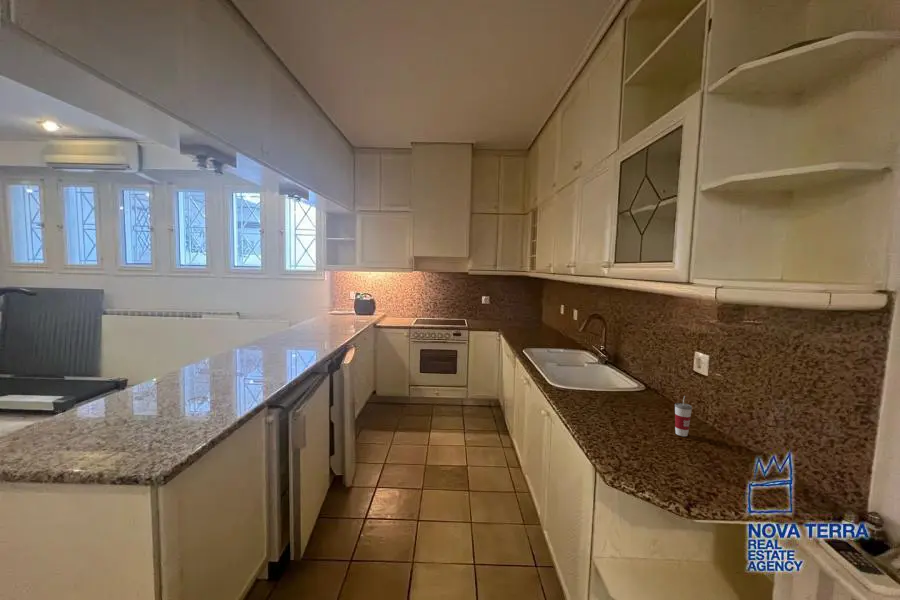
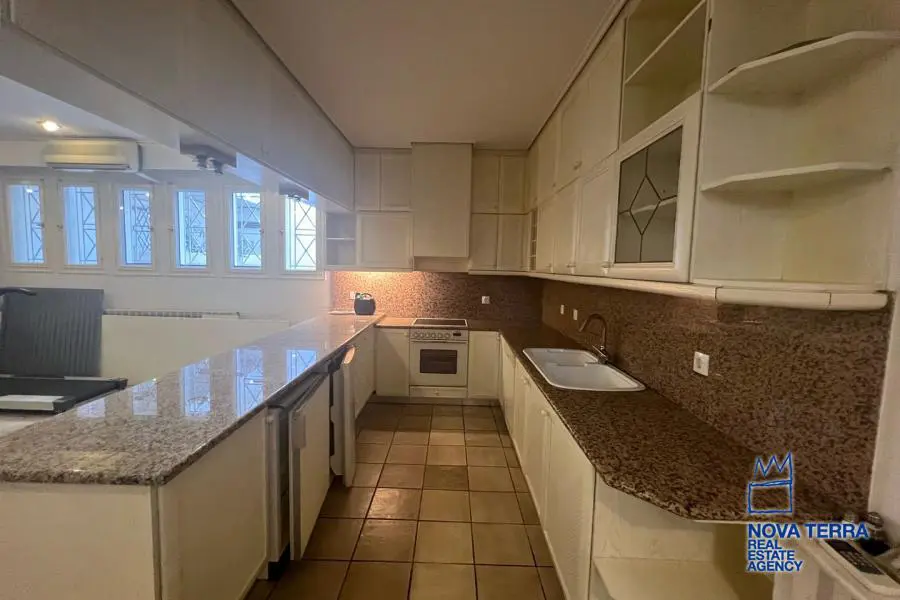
- cup (682, 414)
